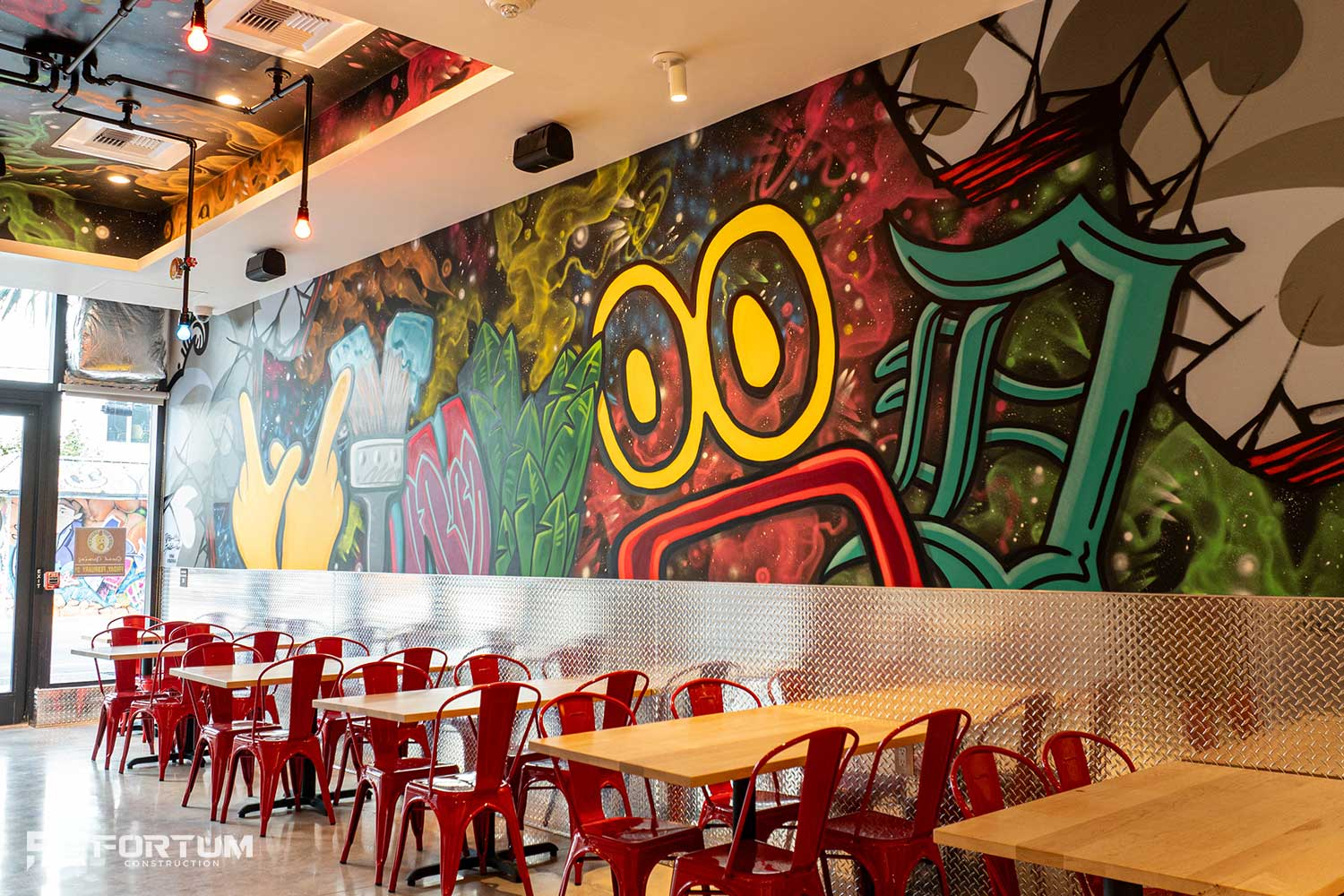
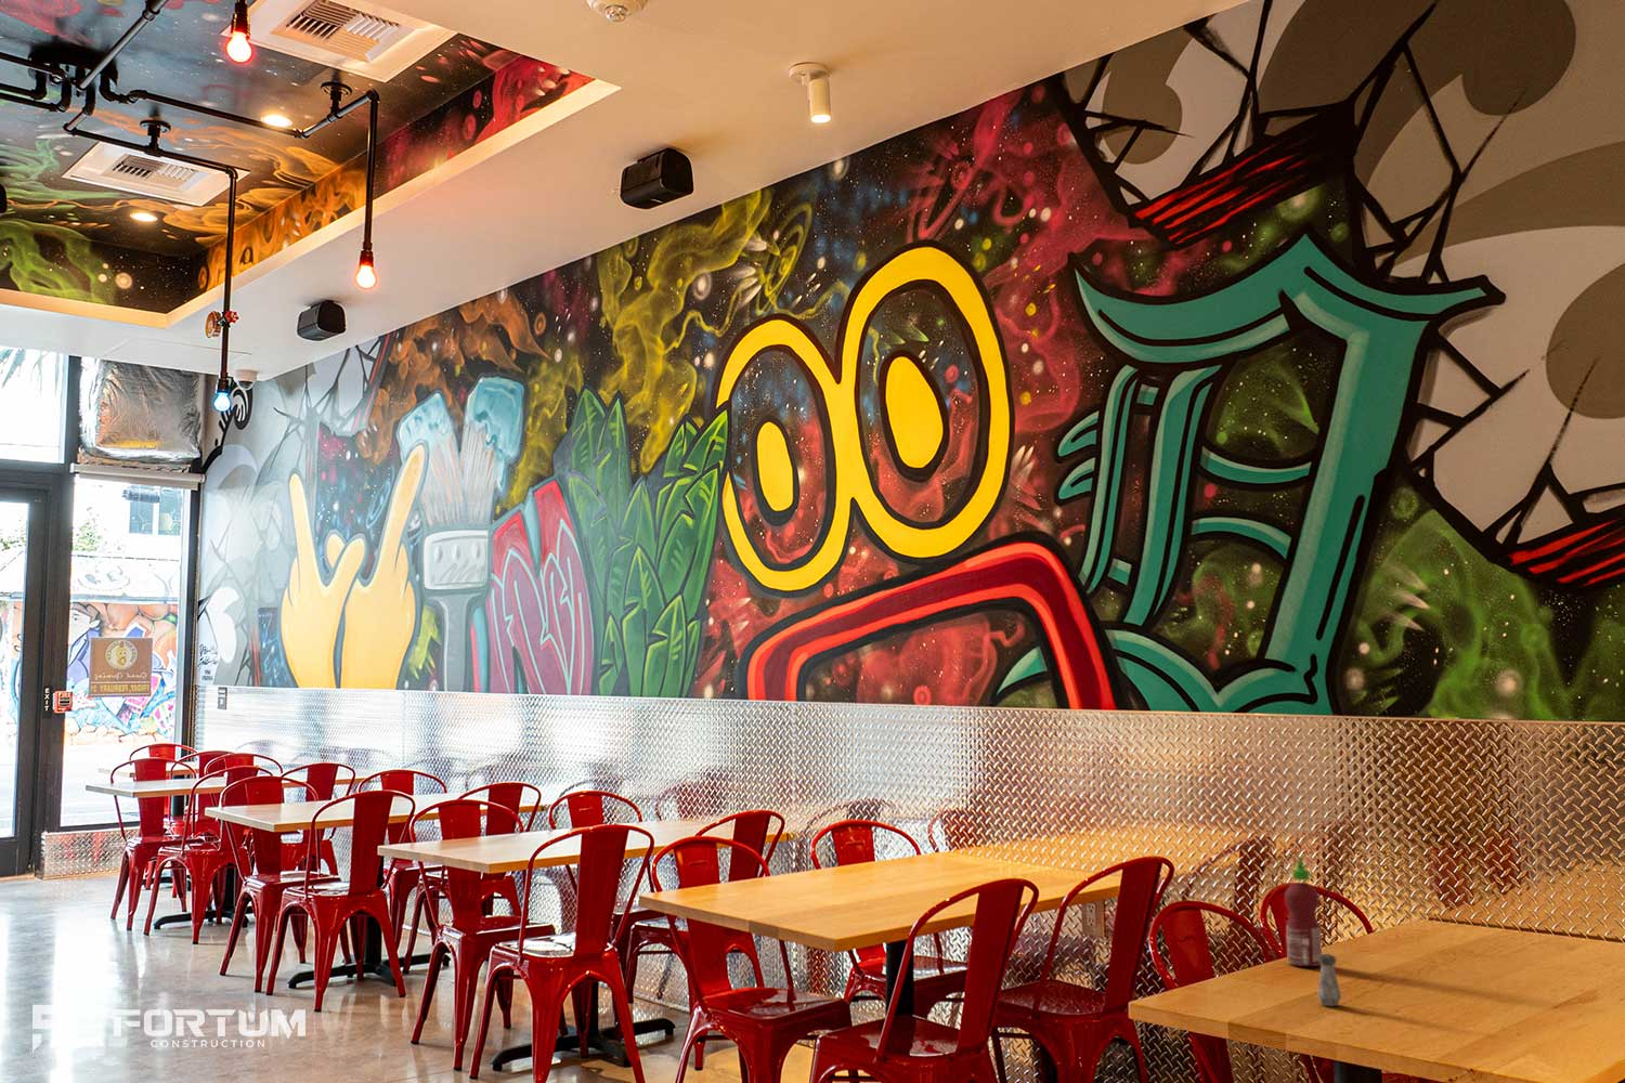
+ salt shaker (1328, 979)
+ hot sauce (1302, 911)
